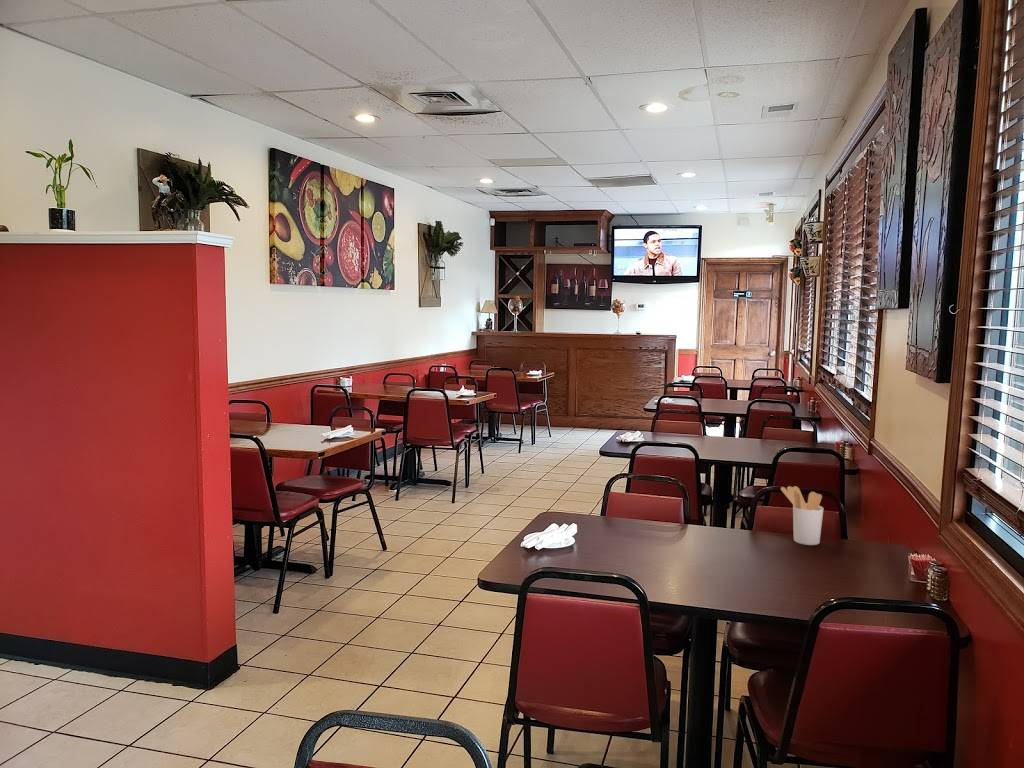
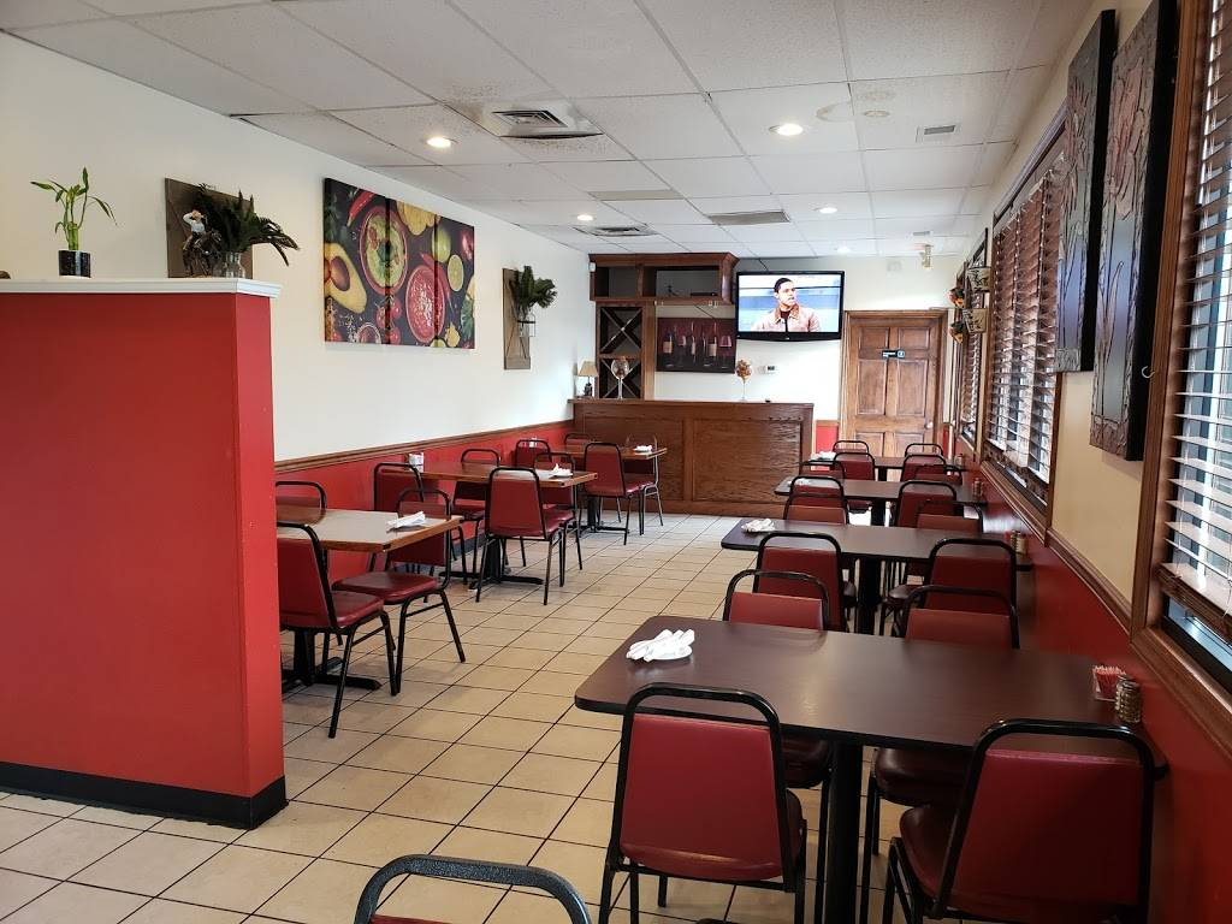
- utensil holder (801, 513)
